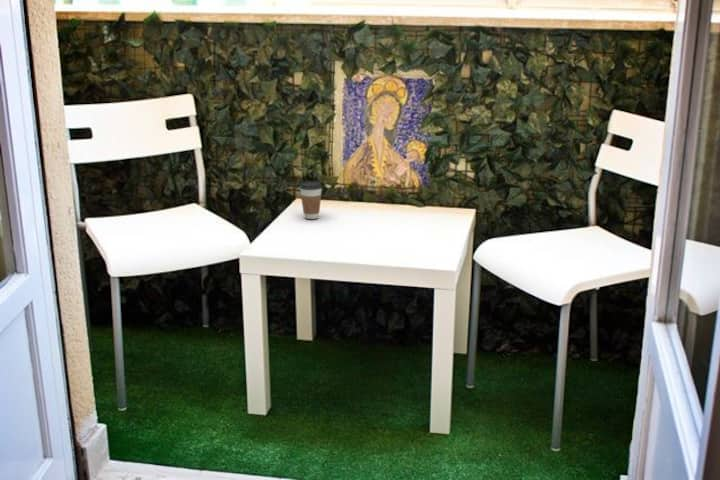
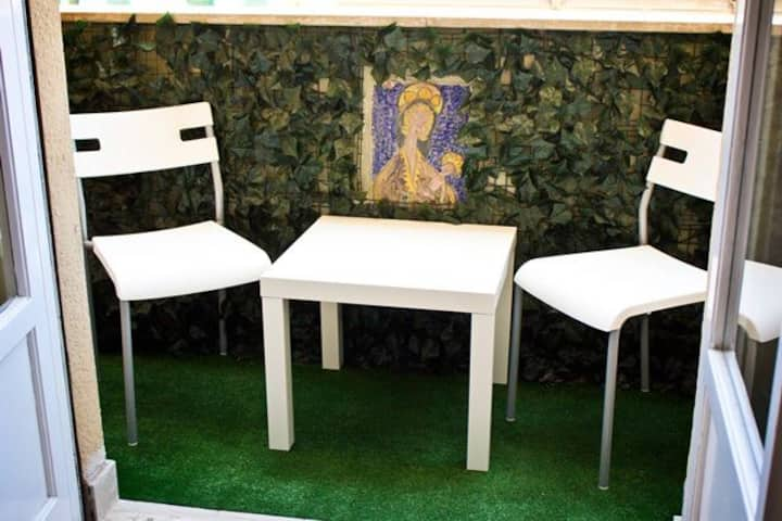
- coffee cup (311, 200)
